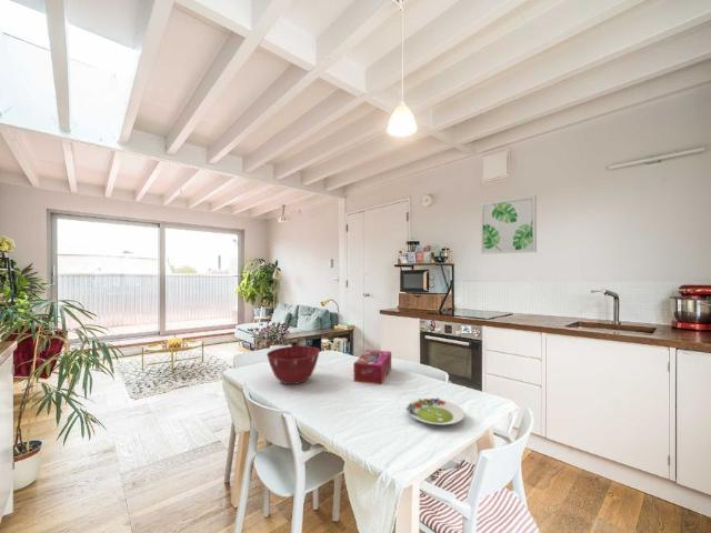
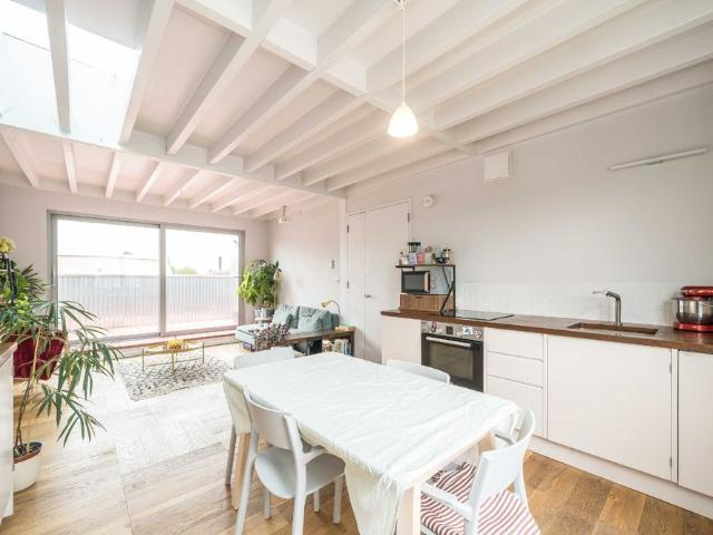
- wall art (507, 227)
- tissue box (373, 365)
- salad plate (434, 412)
- mixing bowl (293, 365)
